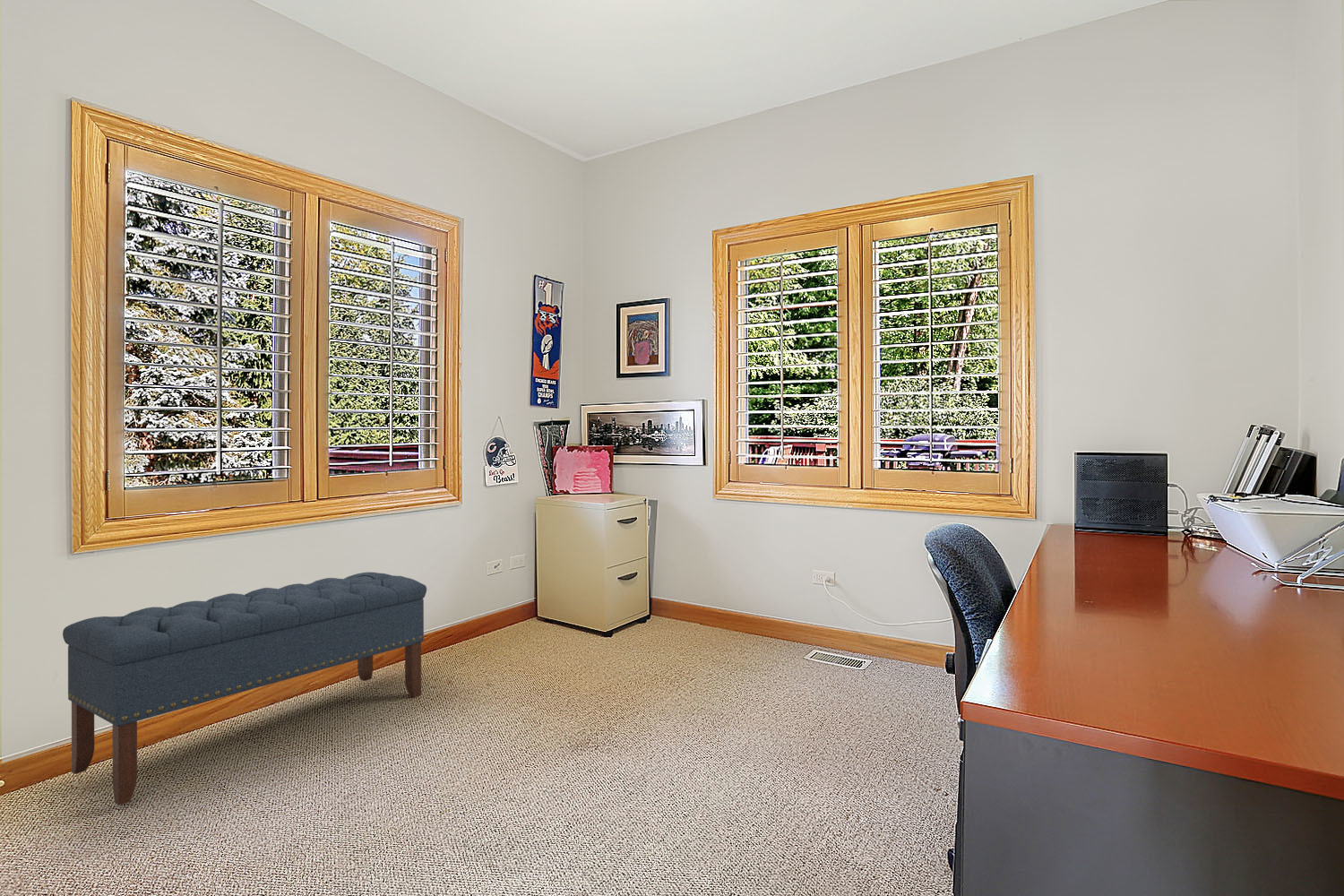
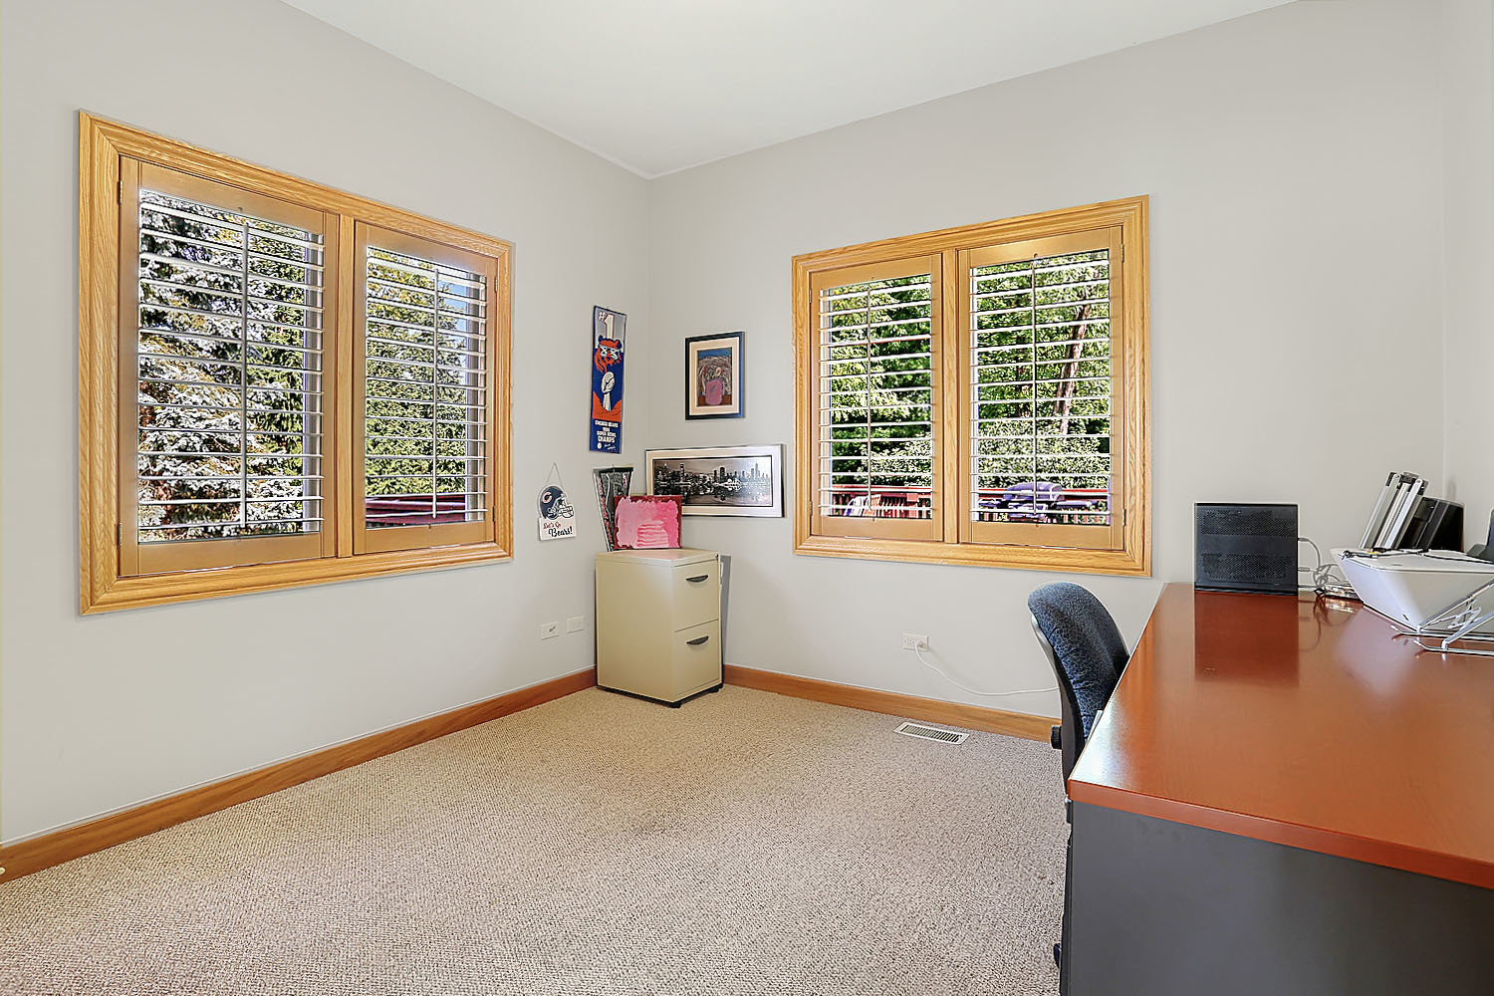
- bench (269, 661)
